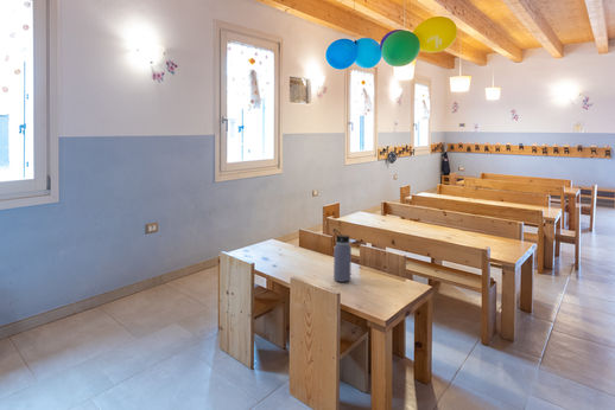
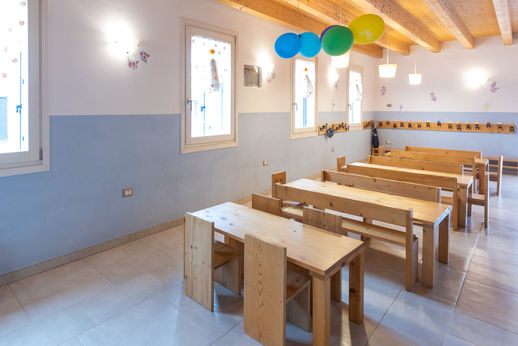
- water bottle (341, 254)
